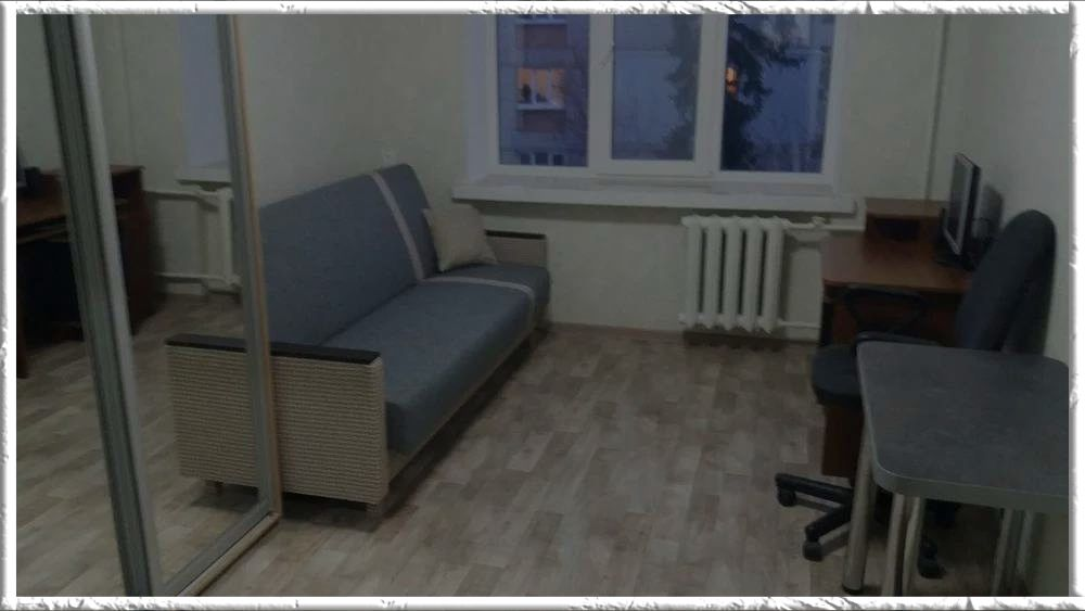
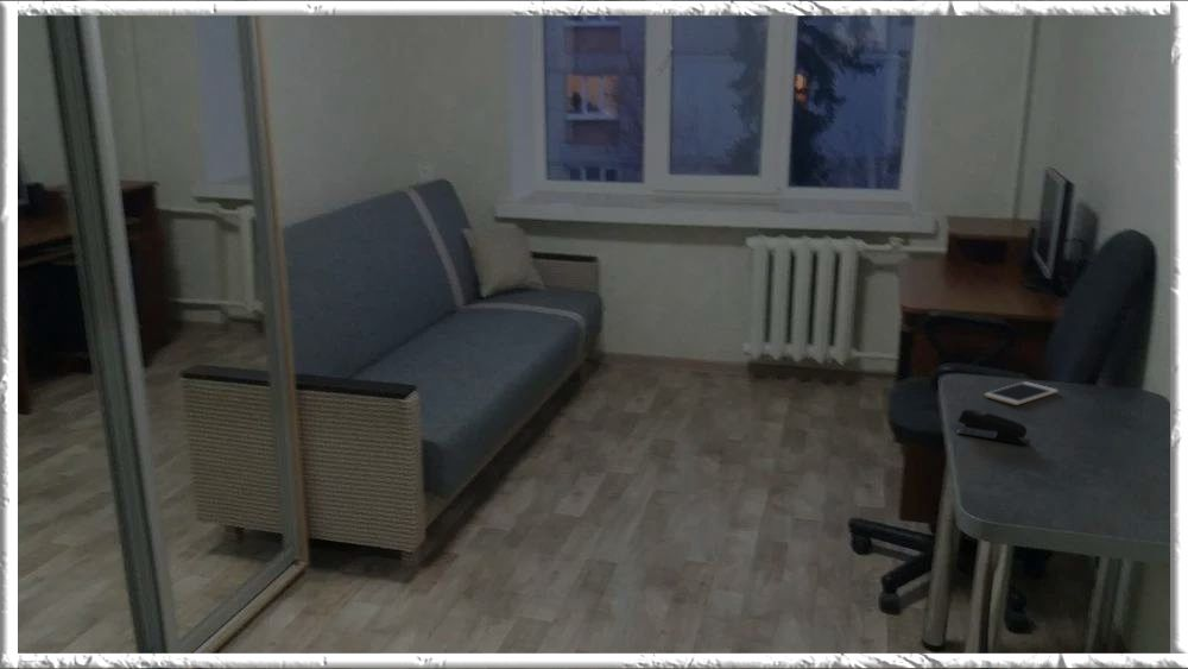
+ cell phone (1020, 392)
+ stapler (993, 425)
